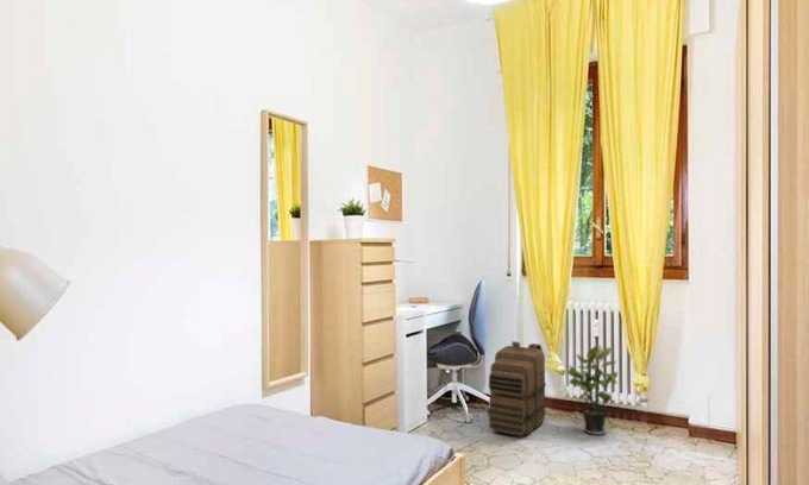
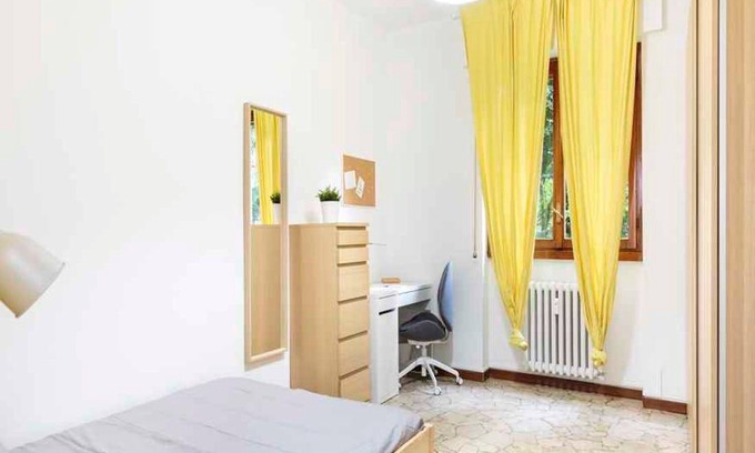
- backpack (516, 386)
- potted plant (592, 386)
